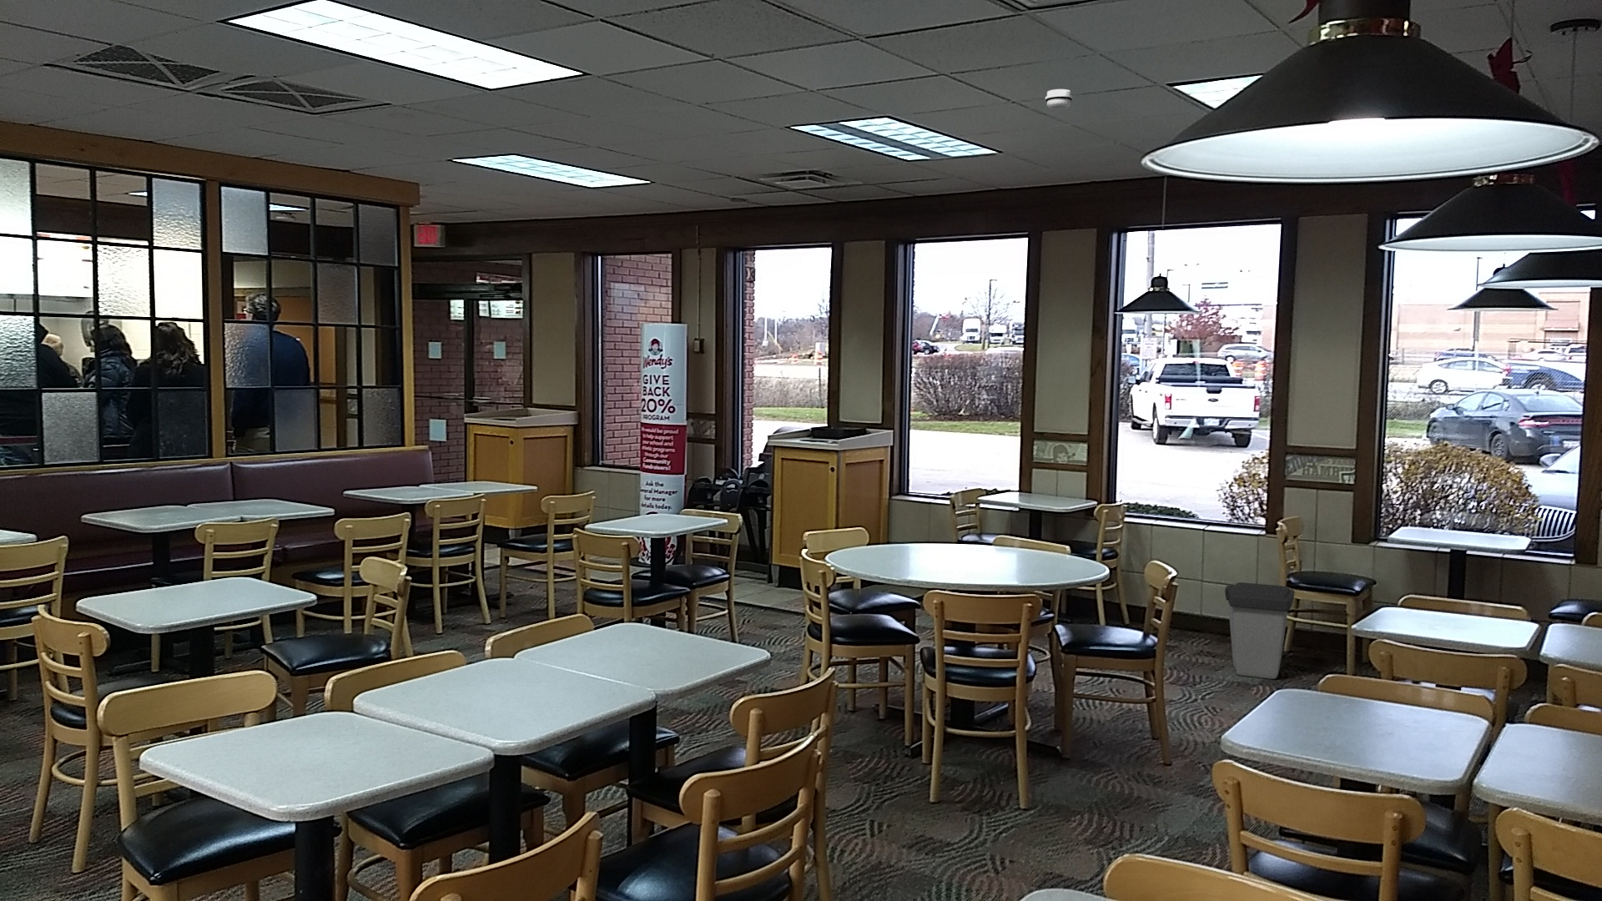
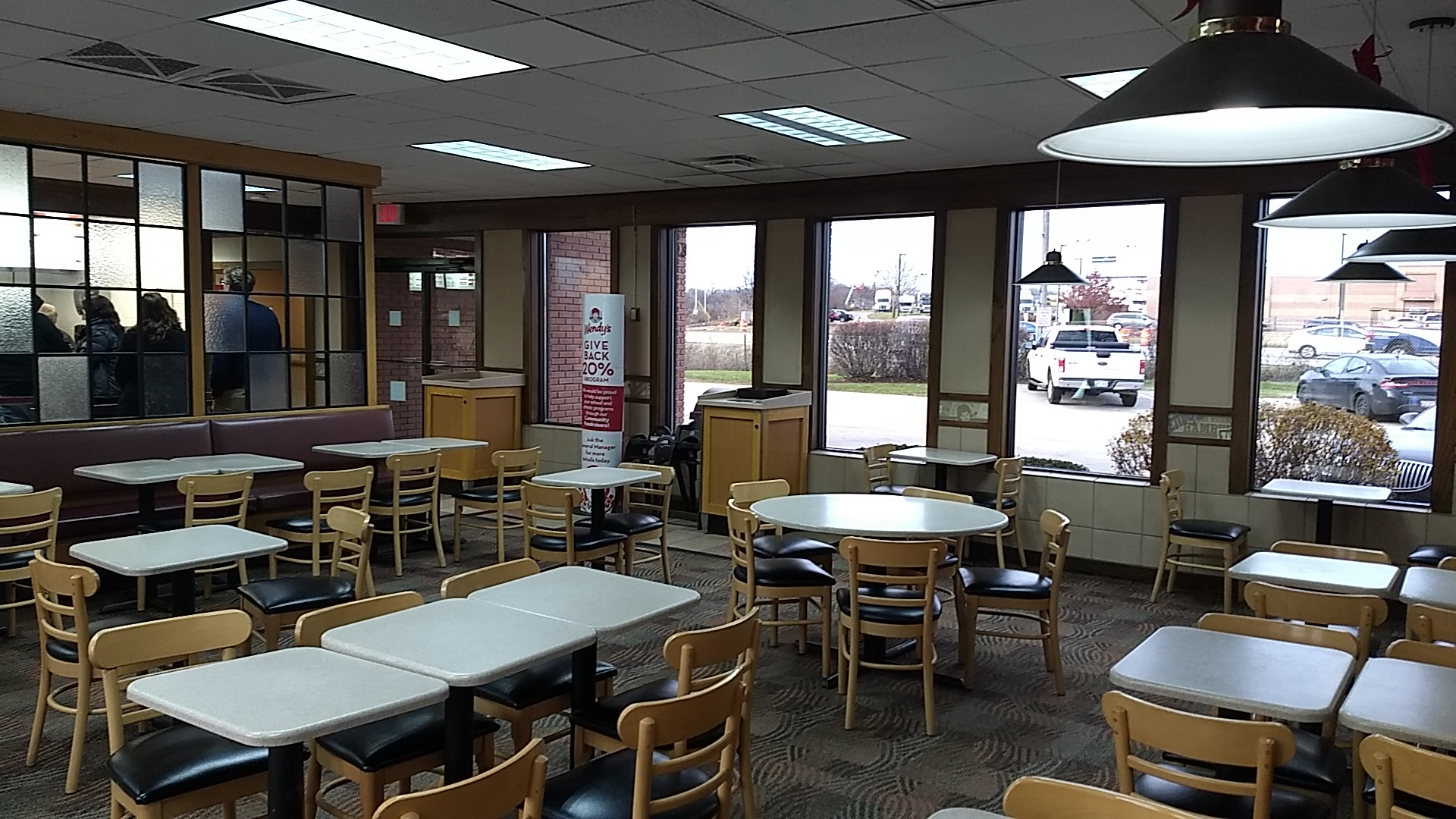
- trash can (1258, 629)
- smoke detector (1058, 99)
